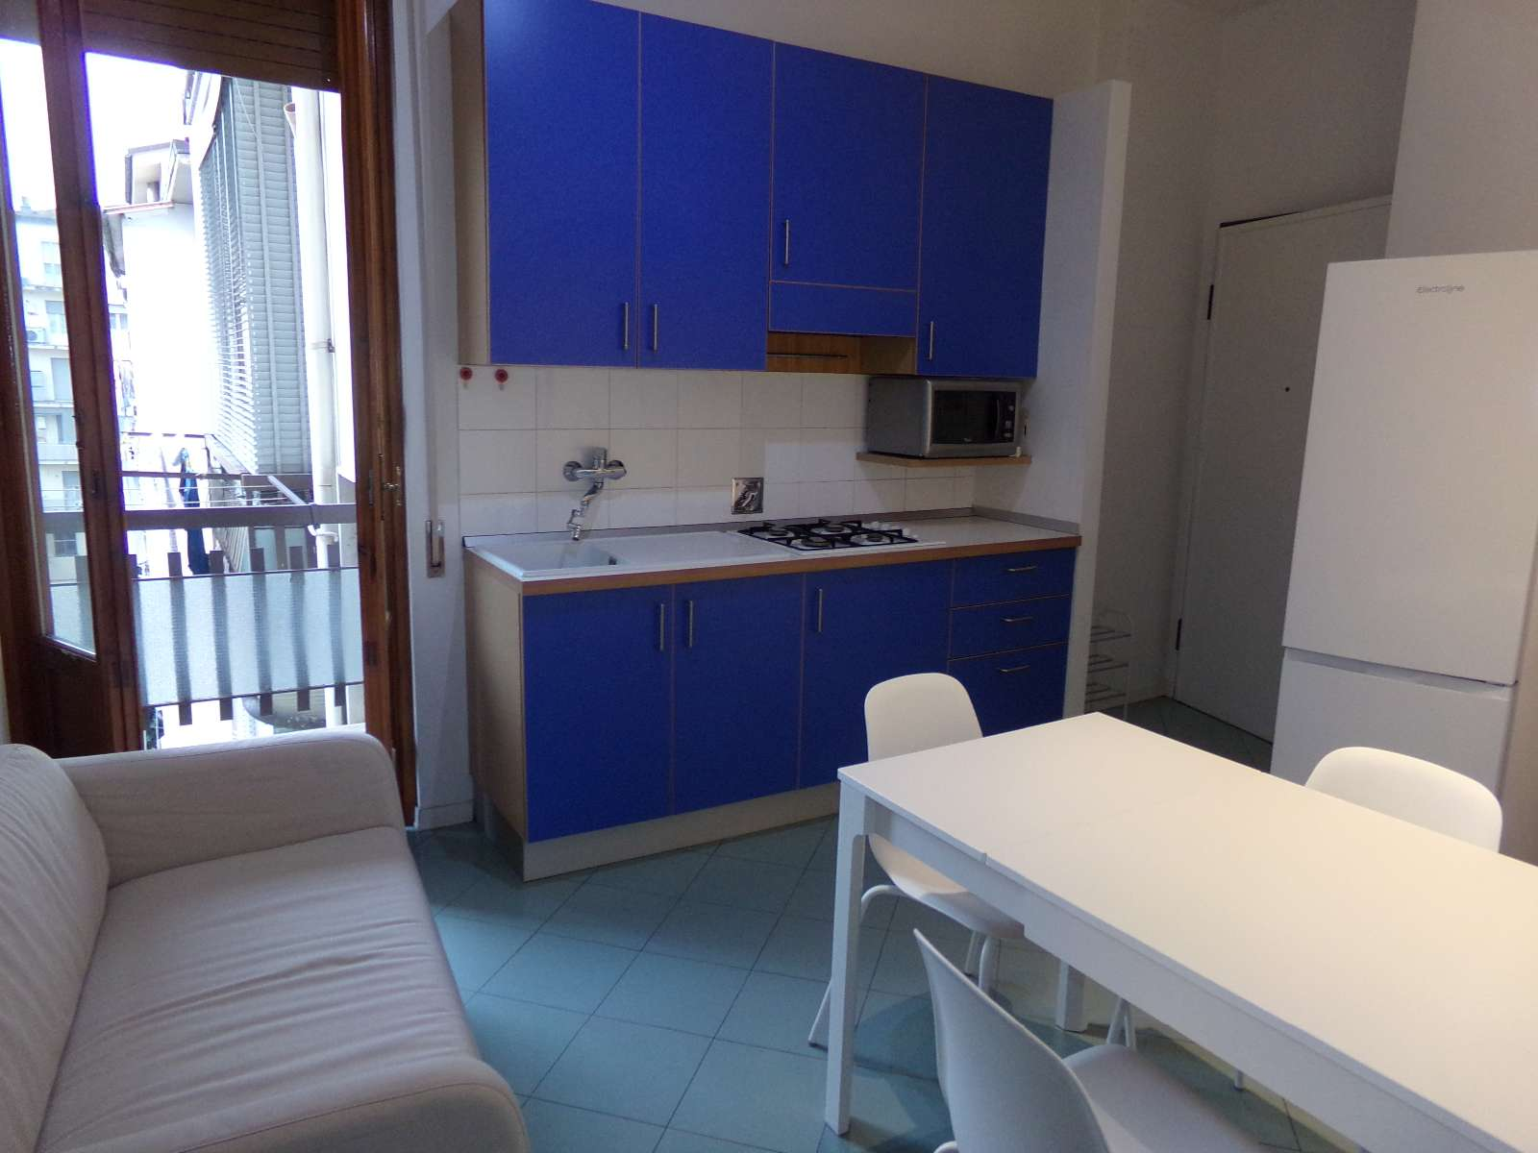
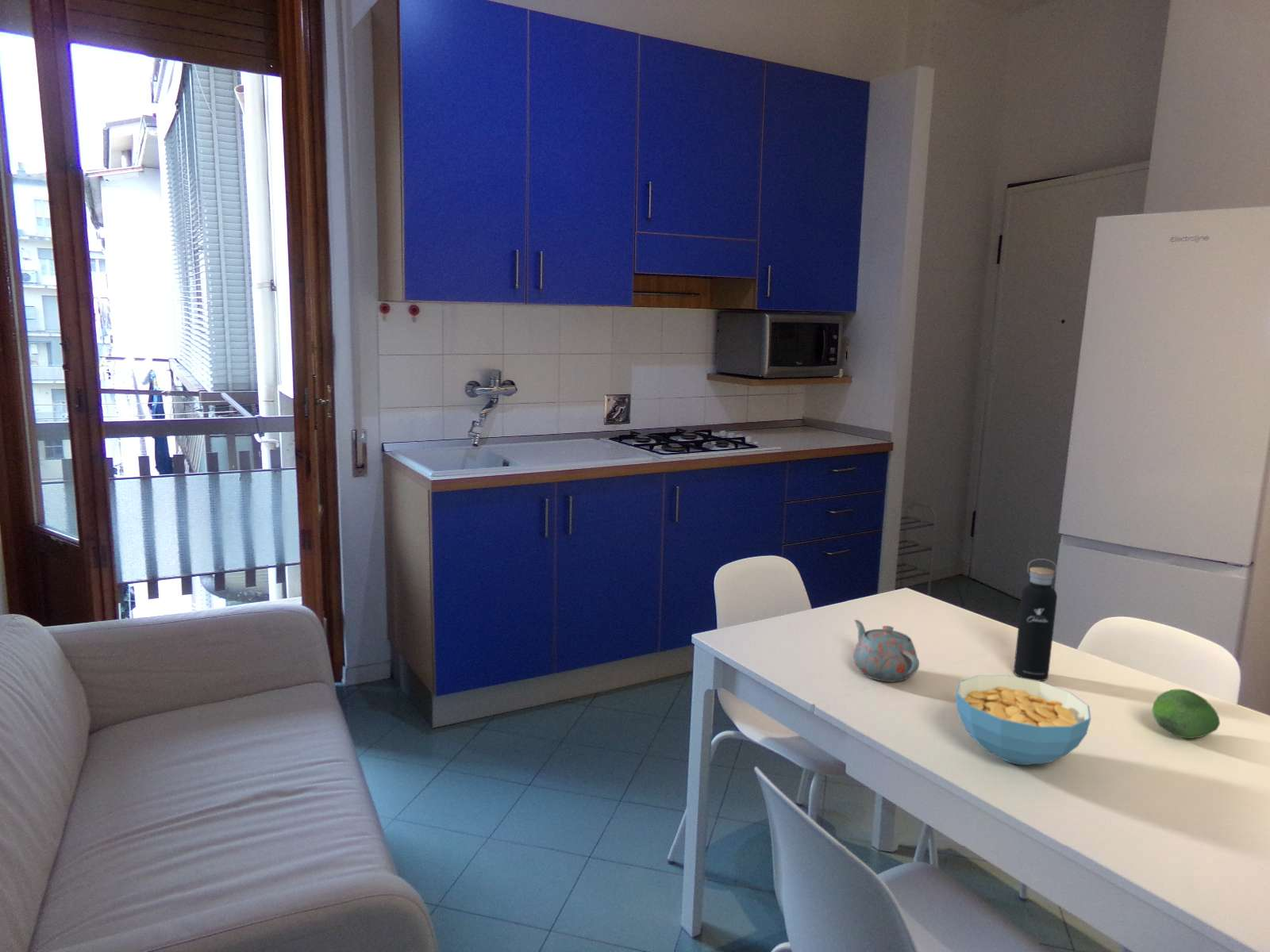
+ fruit (1187, 712)
+ teapot (883, 649)
+ cereal bowl (1018, 727)
+ water bottle (1037, 617)
